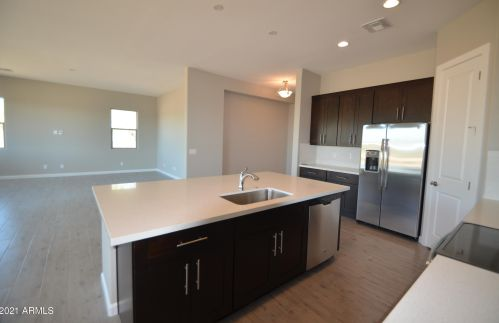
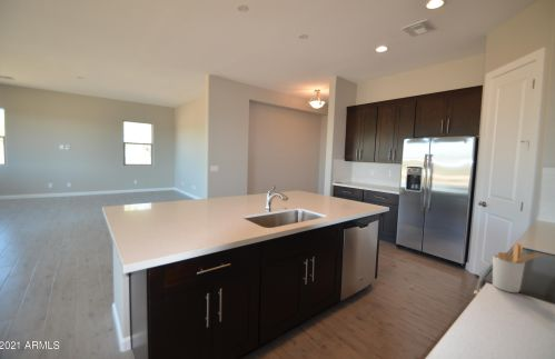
+ utensil holder (515, 268)
